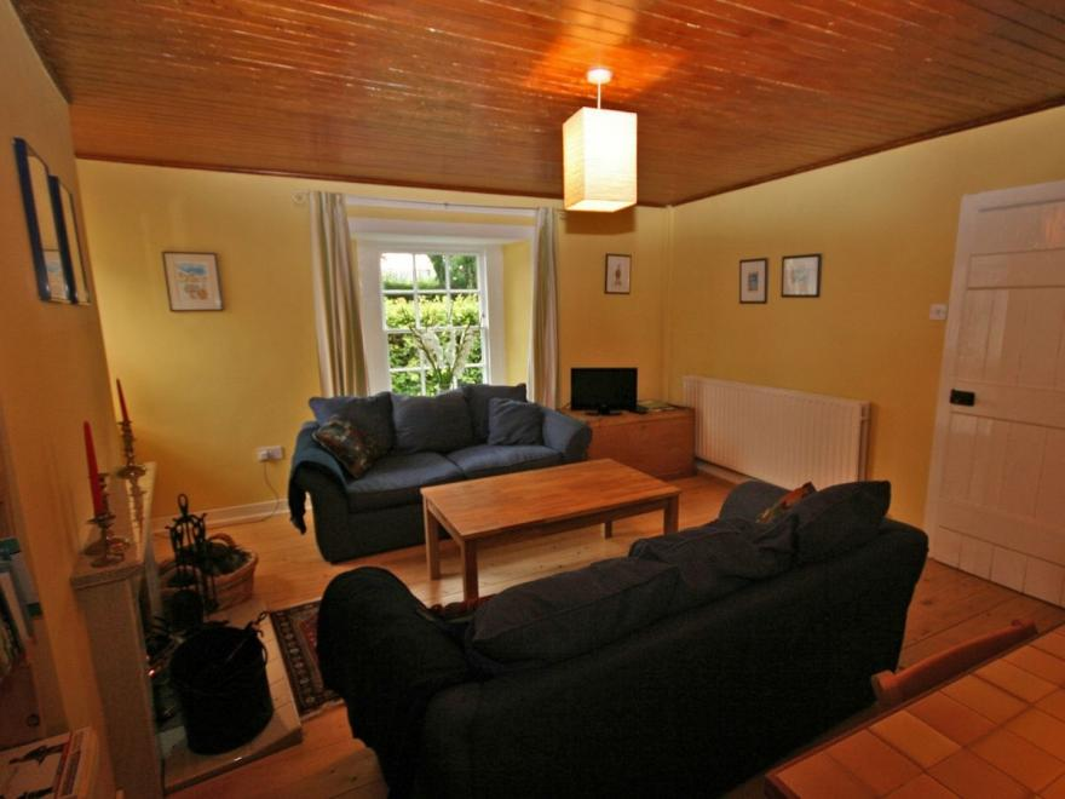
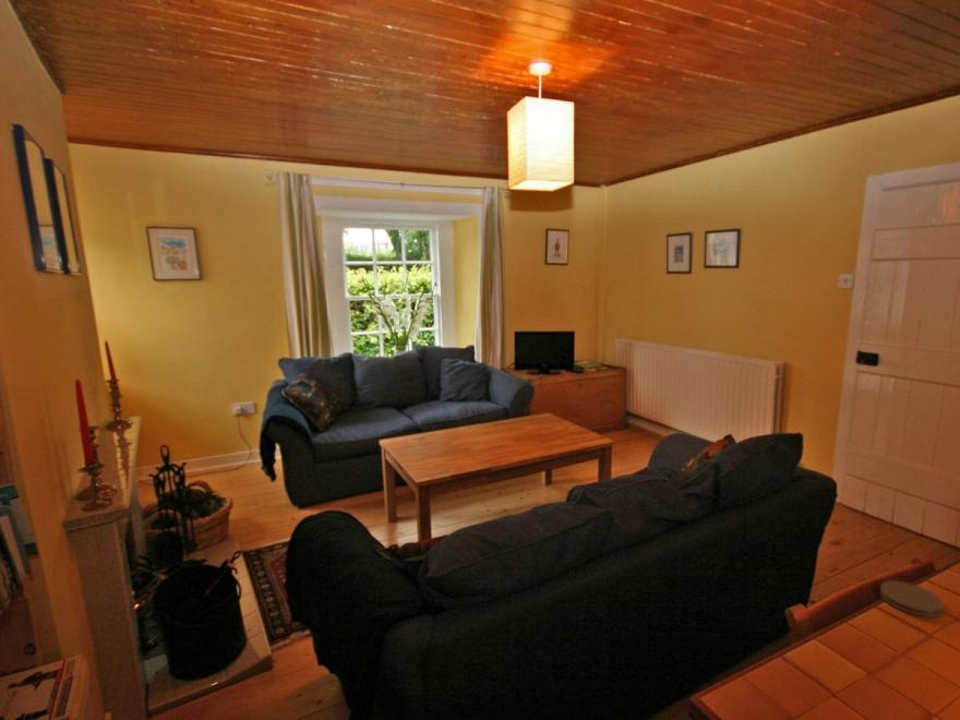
+ coaster (910, 598)
